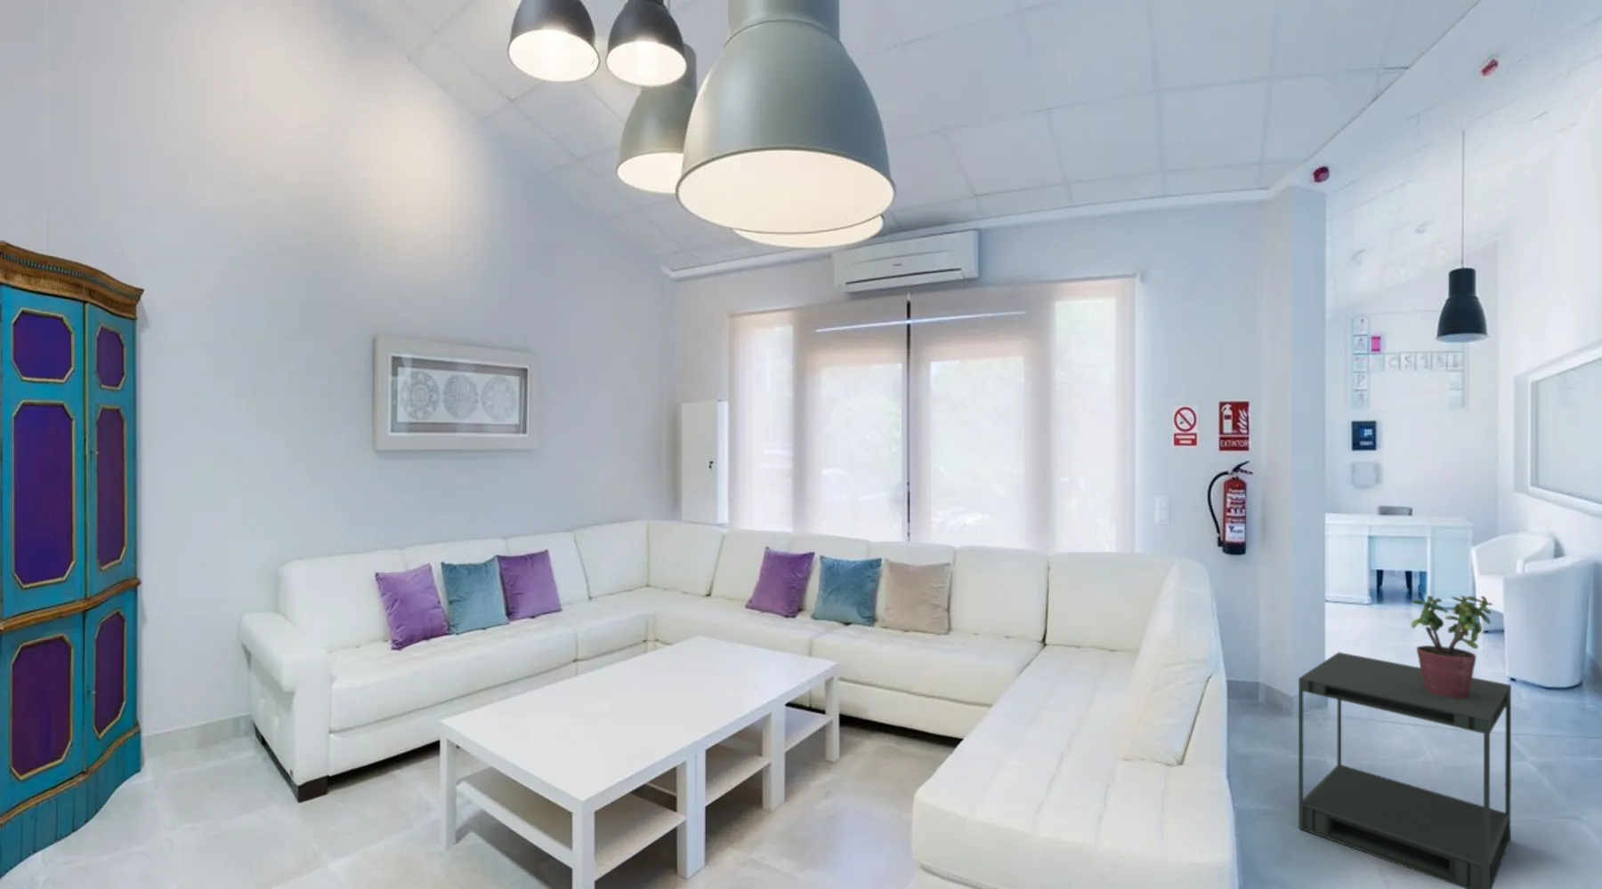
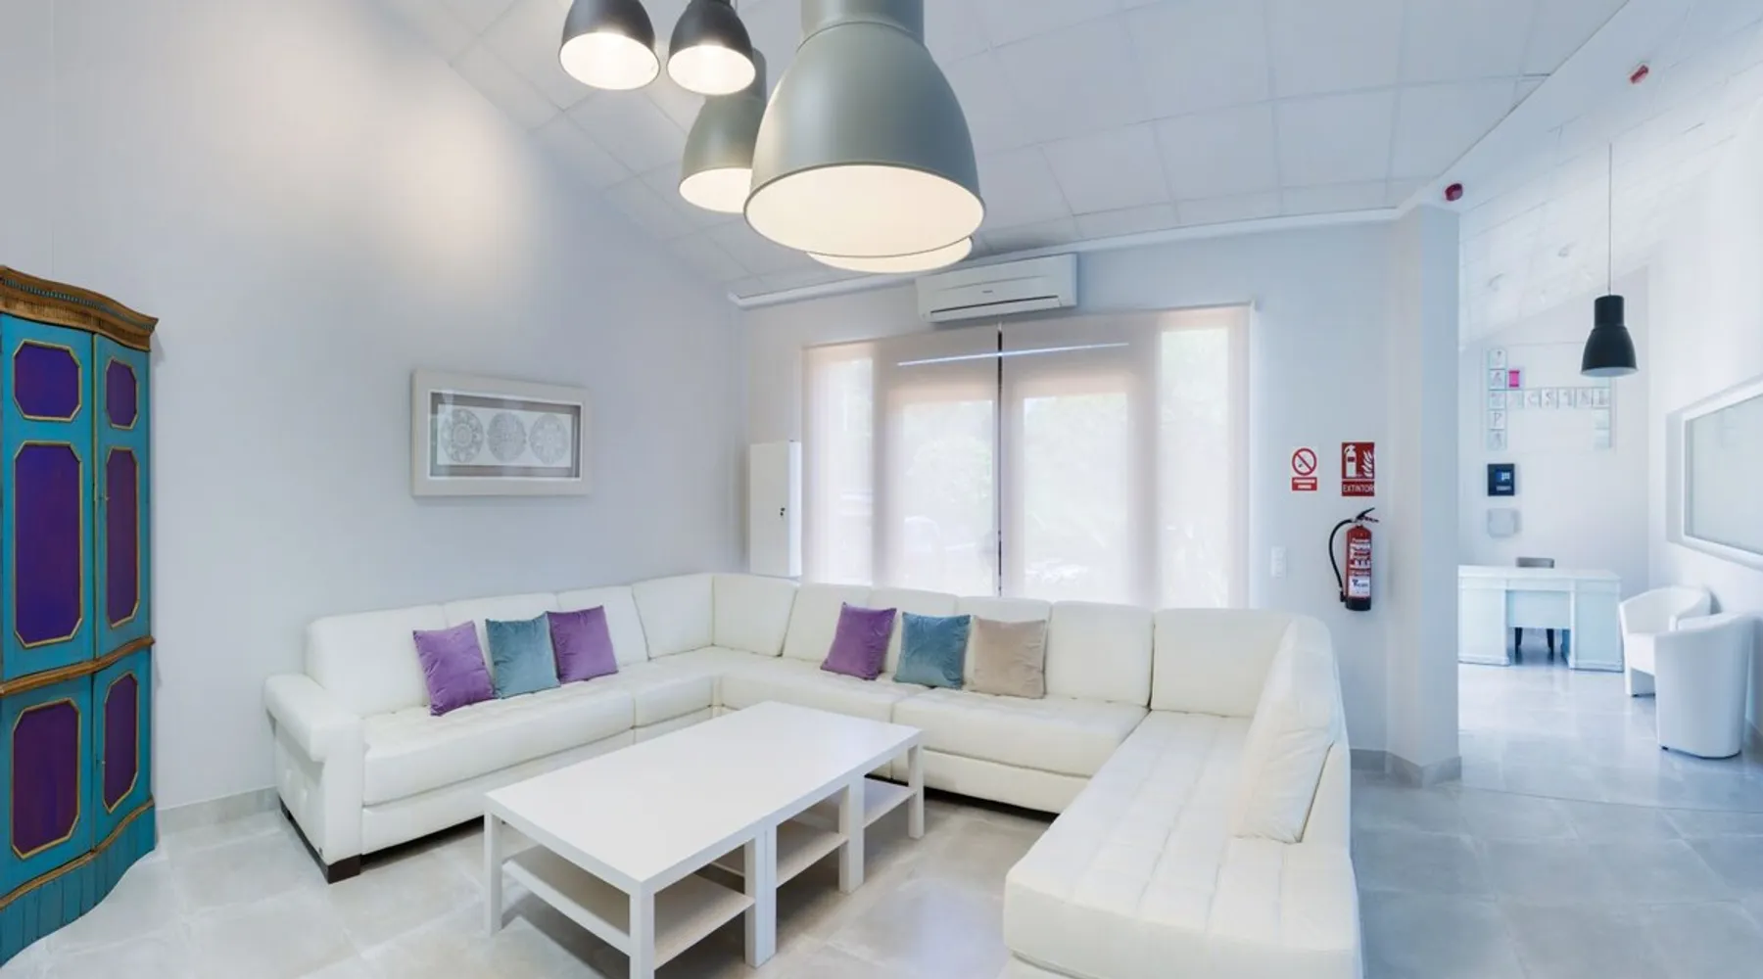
- potted plant (1440, 643)
- side table (1396, 781)
